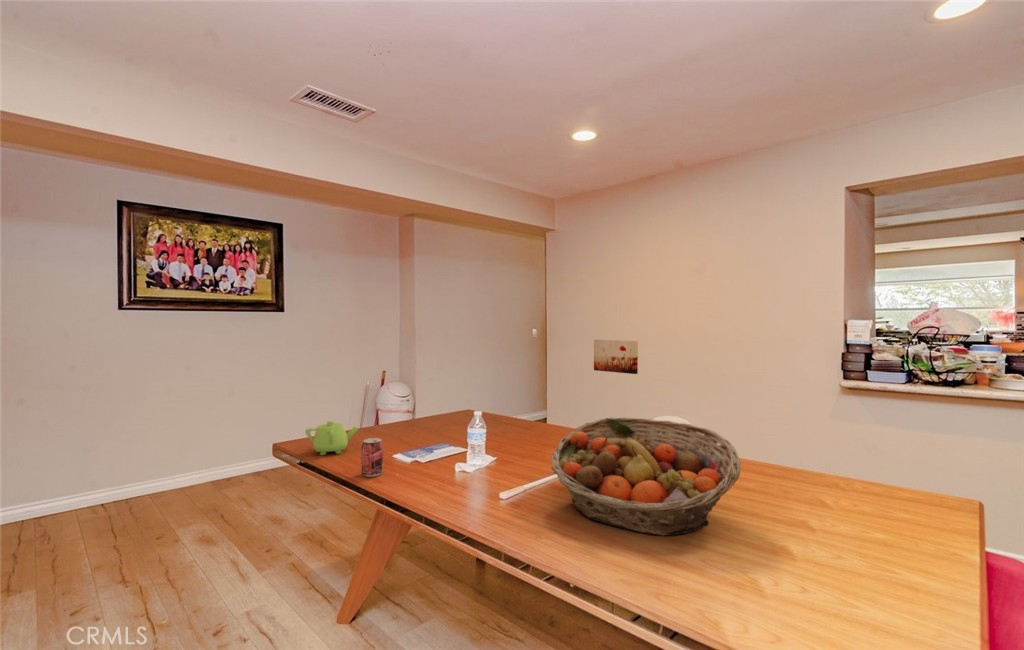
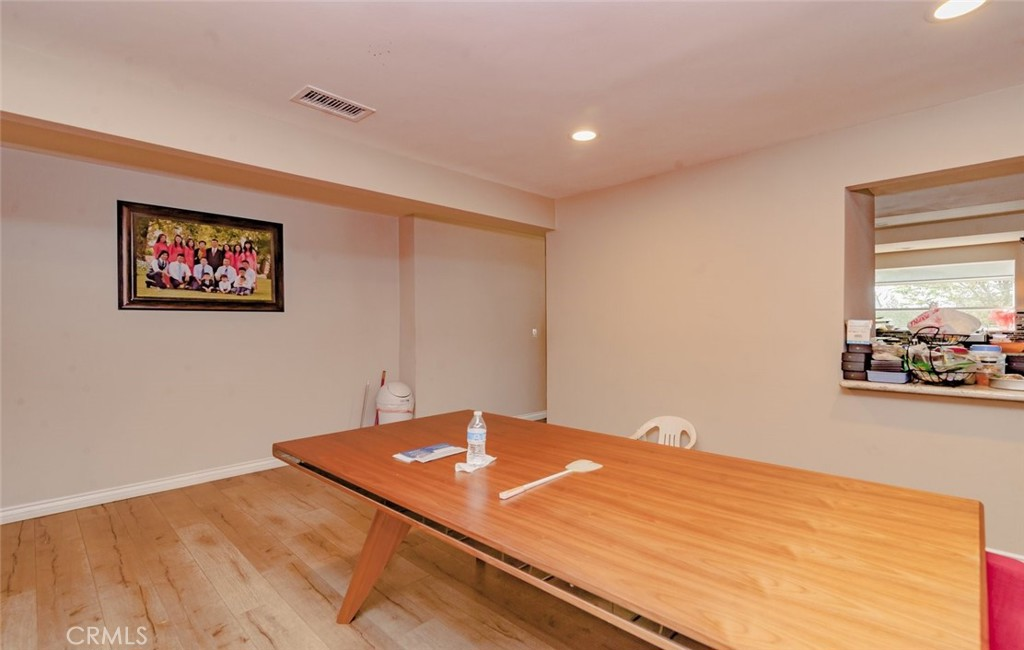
- wall art (615, 356)
- fruit basket (639, 469)
- teapot (332, 436)
- beverage can (372, 456)
